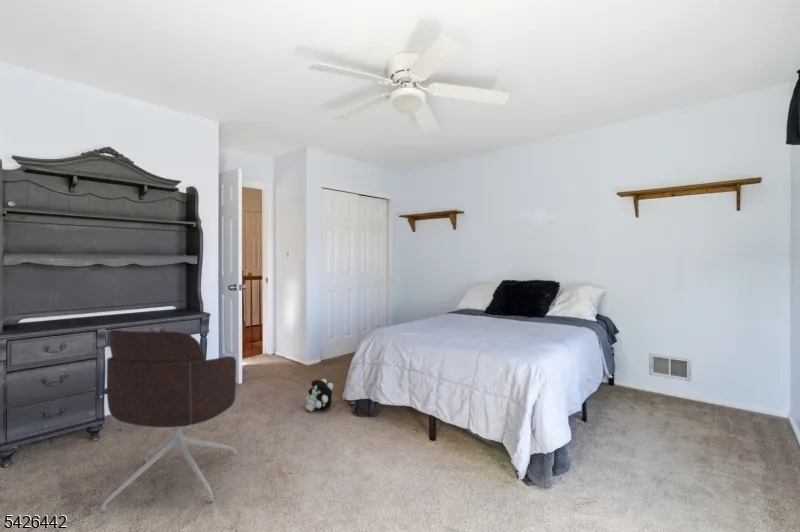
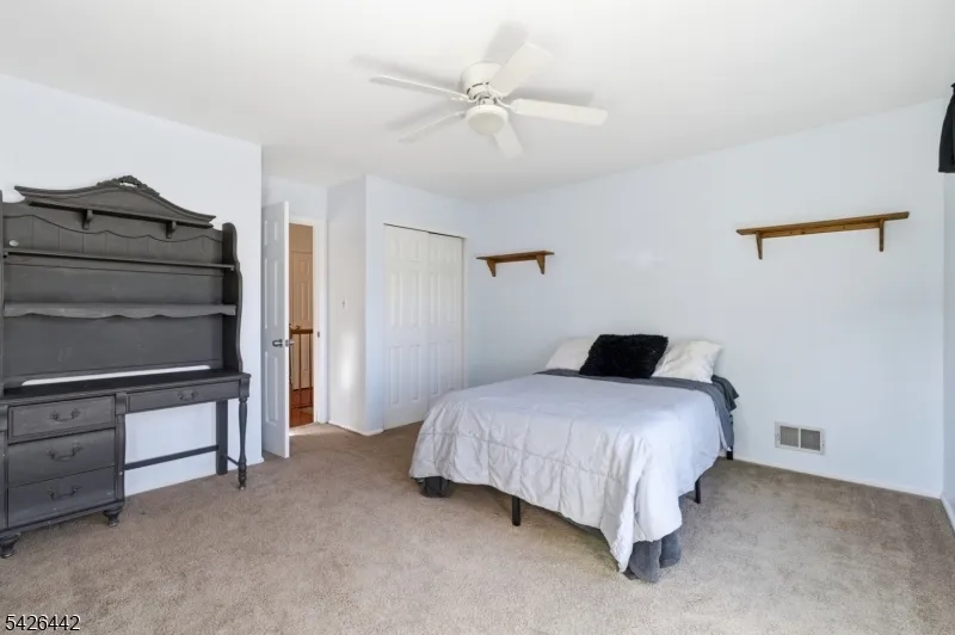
- office chair (176, 401)
- plush toy (319, 395)
